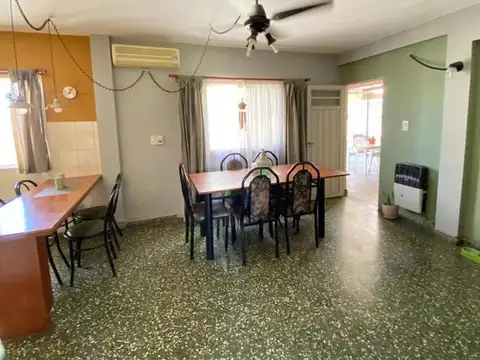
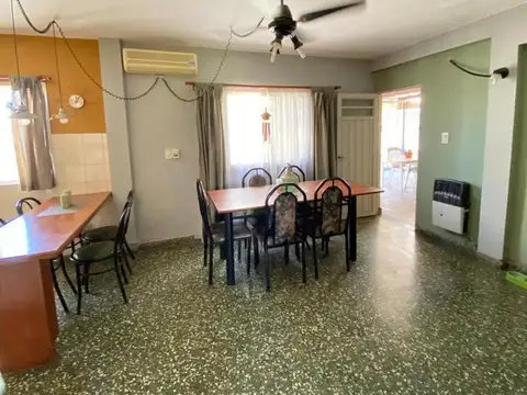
- potted plant (390, 203)
